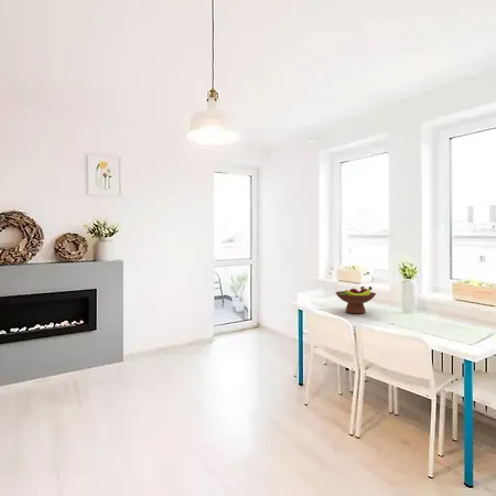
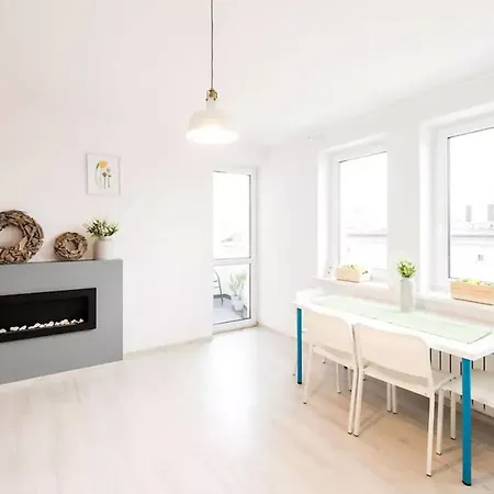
- fruit bowl (355, 299)
